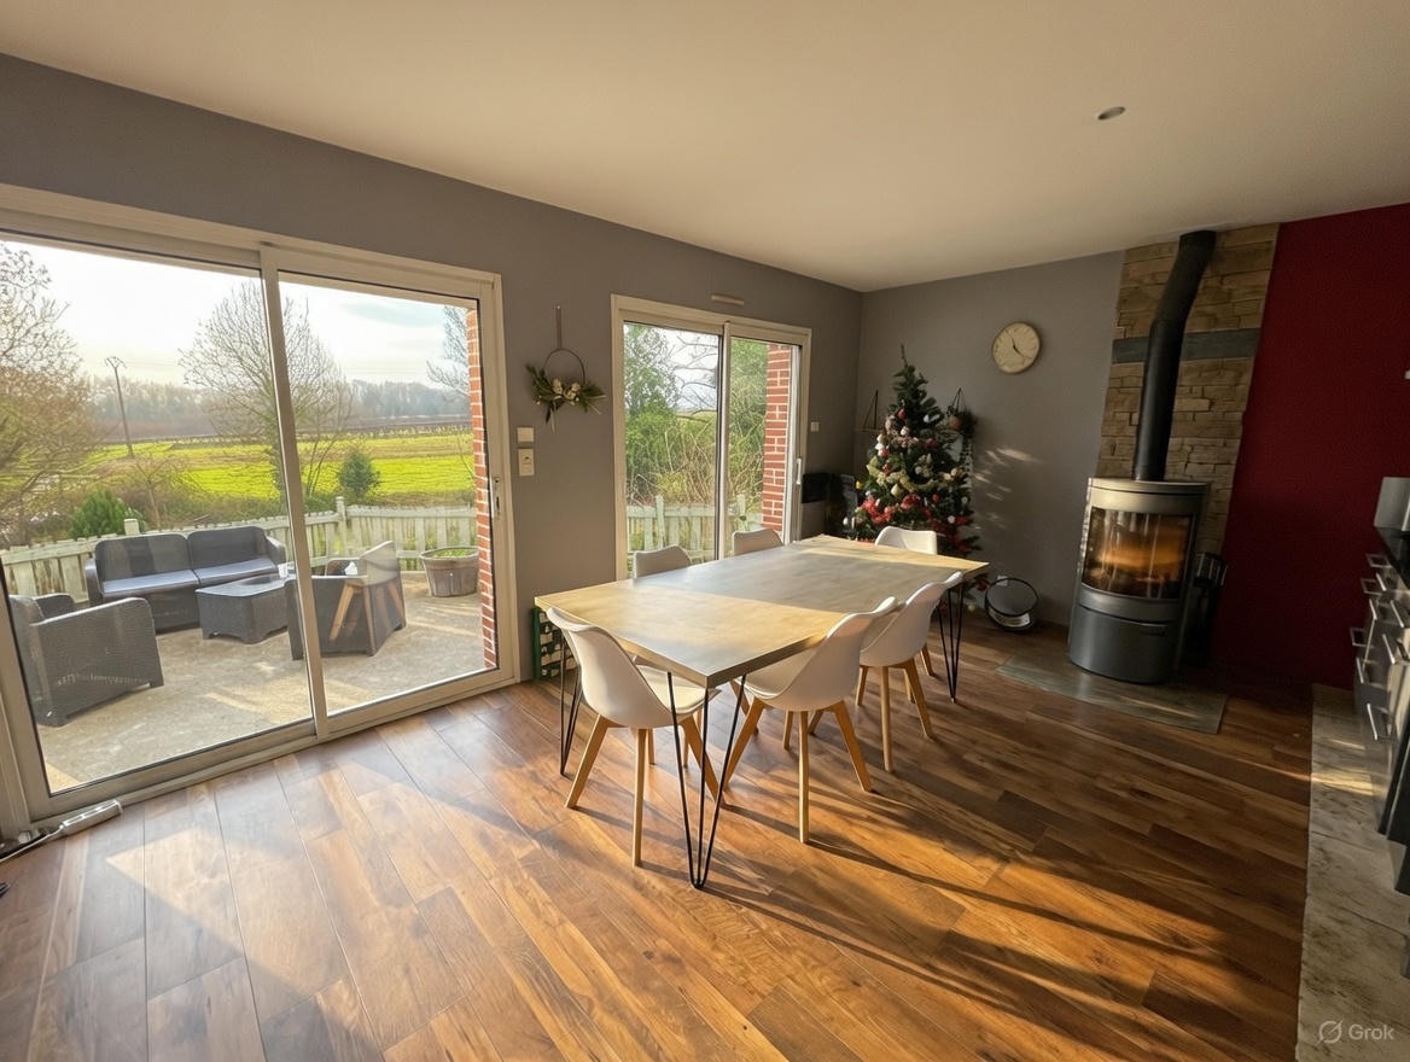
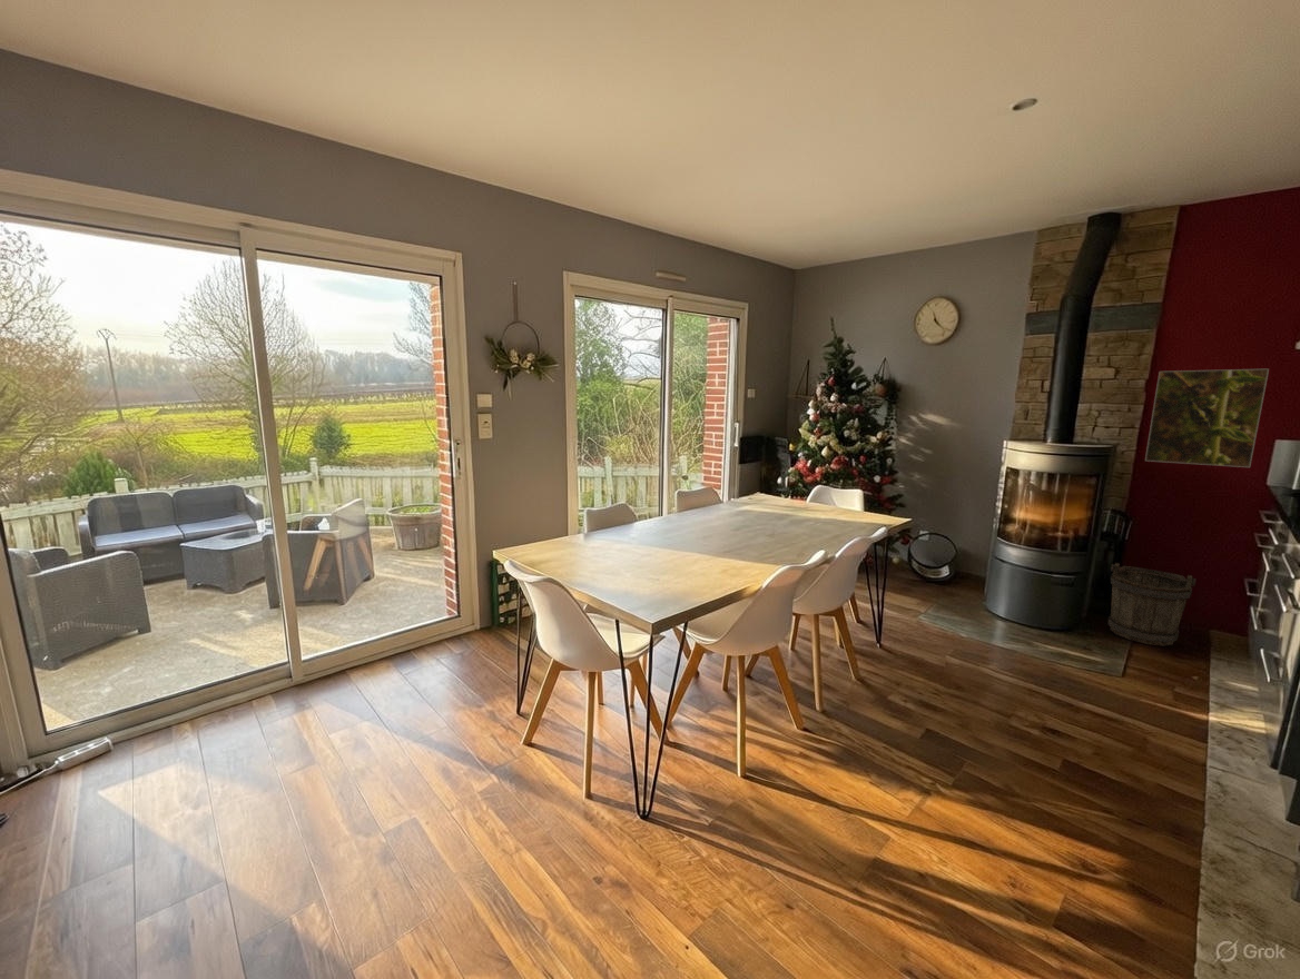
+ bucket (1148, 599)
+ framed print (1202, 417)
